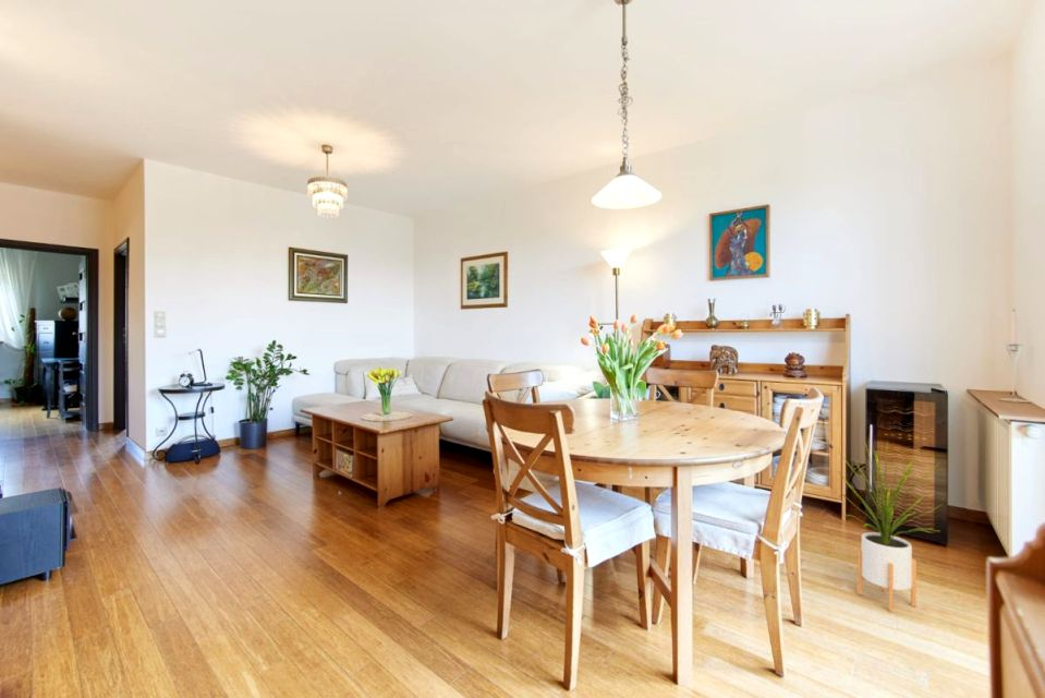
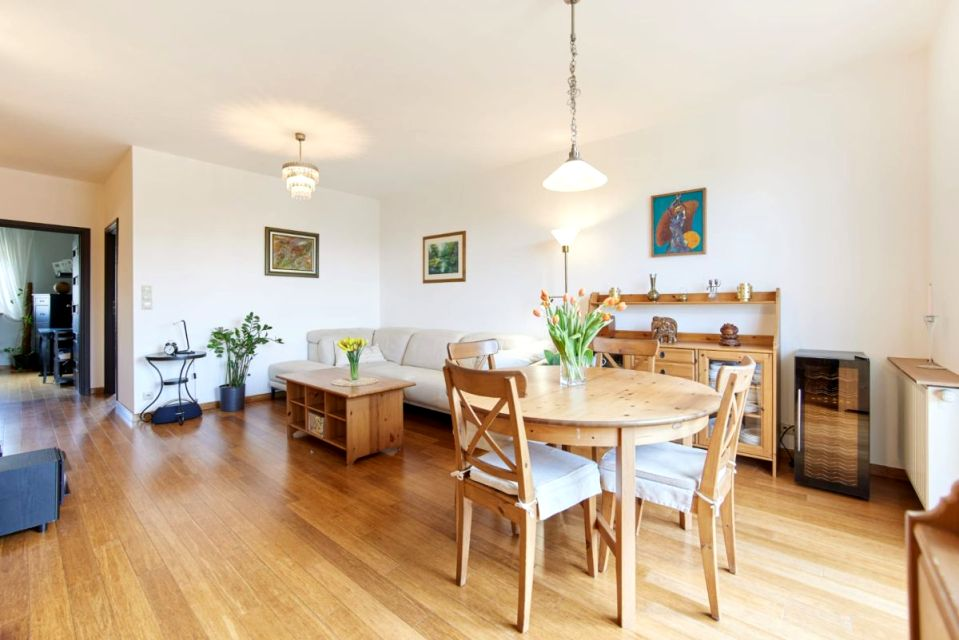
- house plant (888, 522)
